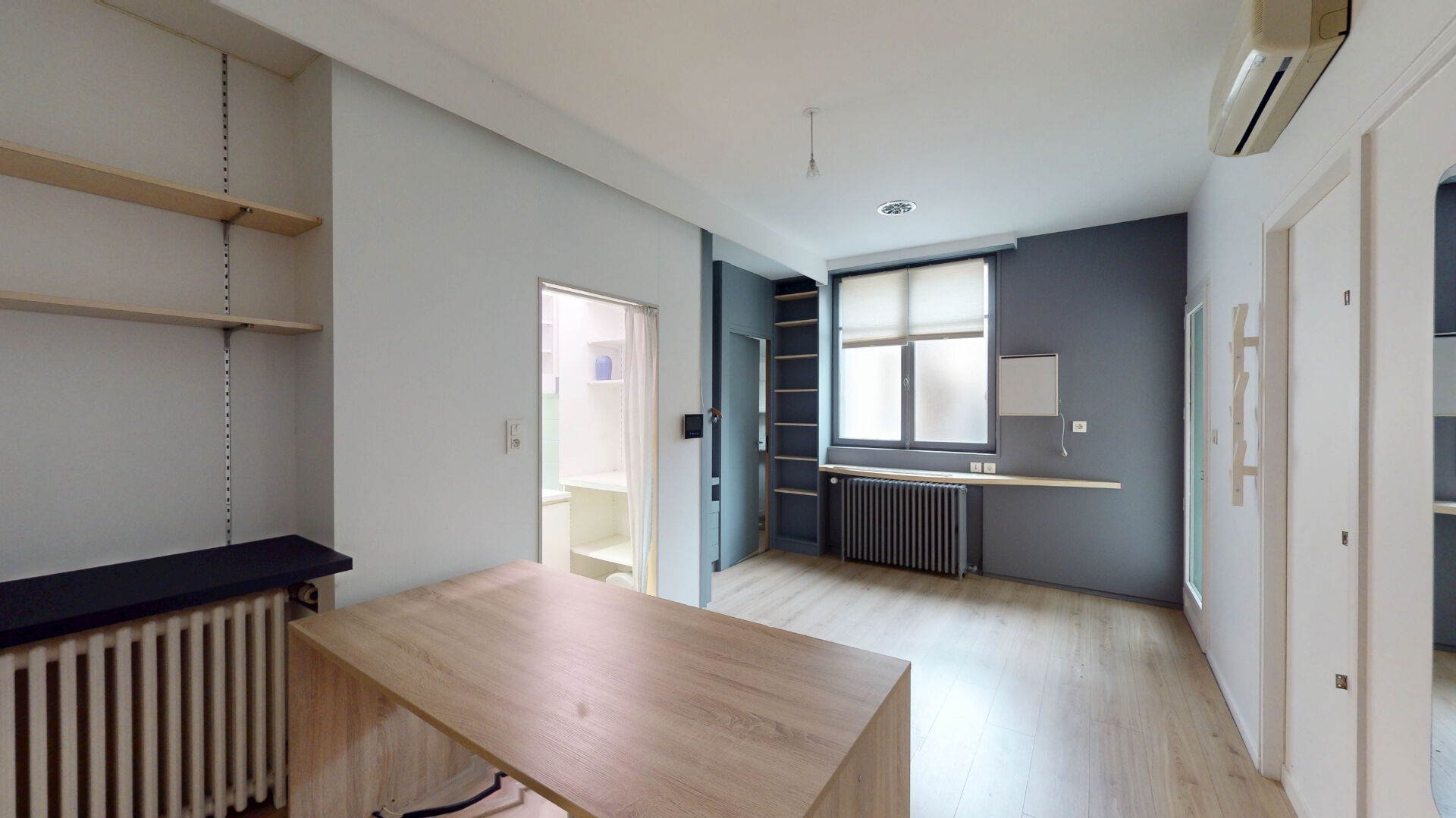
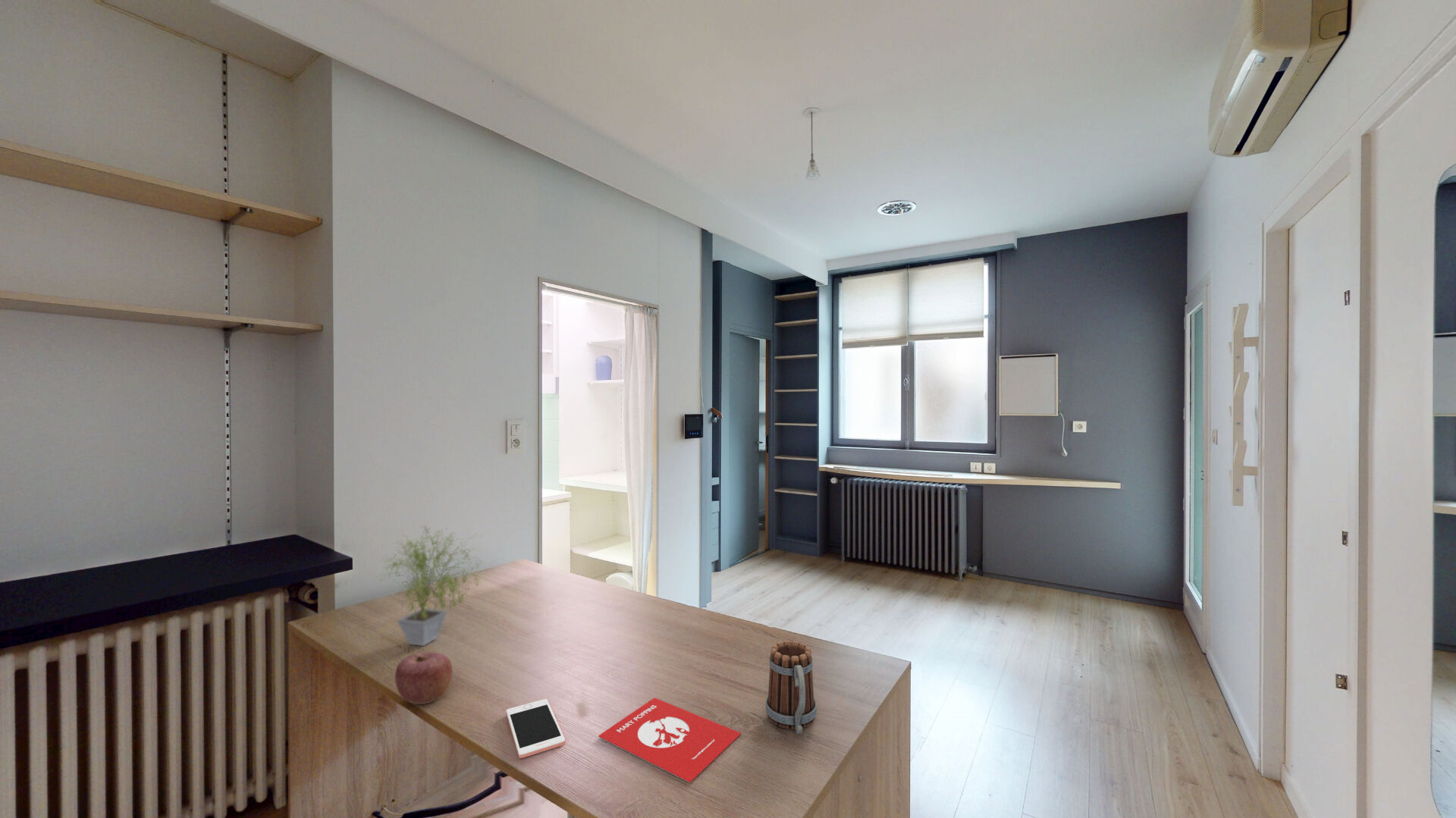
+ apple (424, 678)
+ mug (793, 688)
+ book (670, 735)
+ potted plant (433, 579)
+ cell phone (534, 726)
